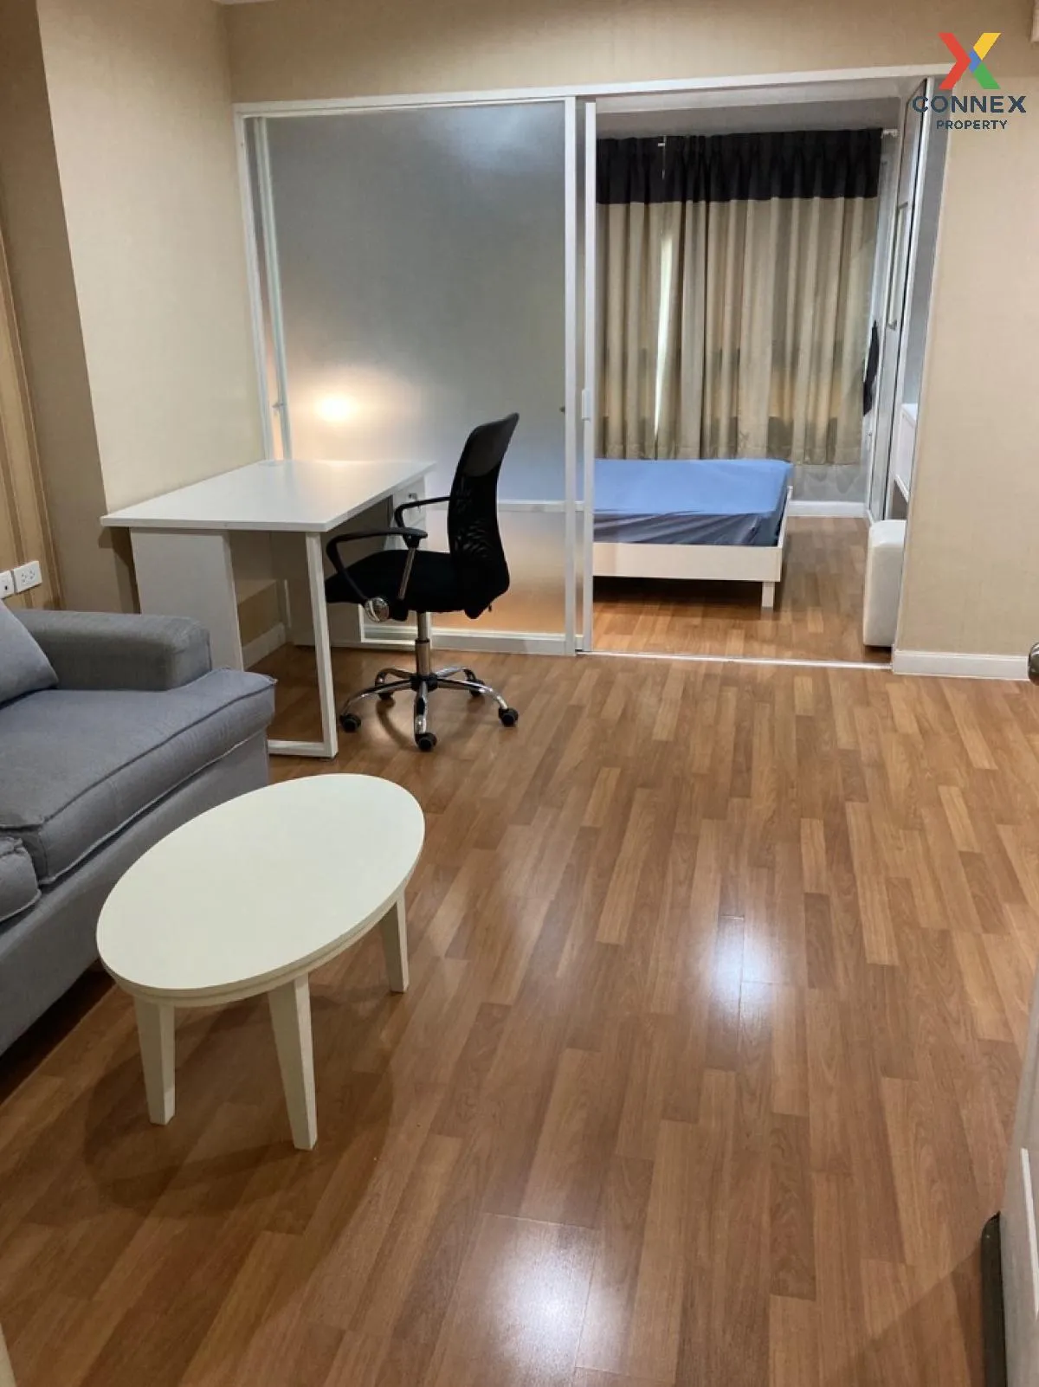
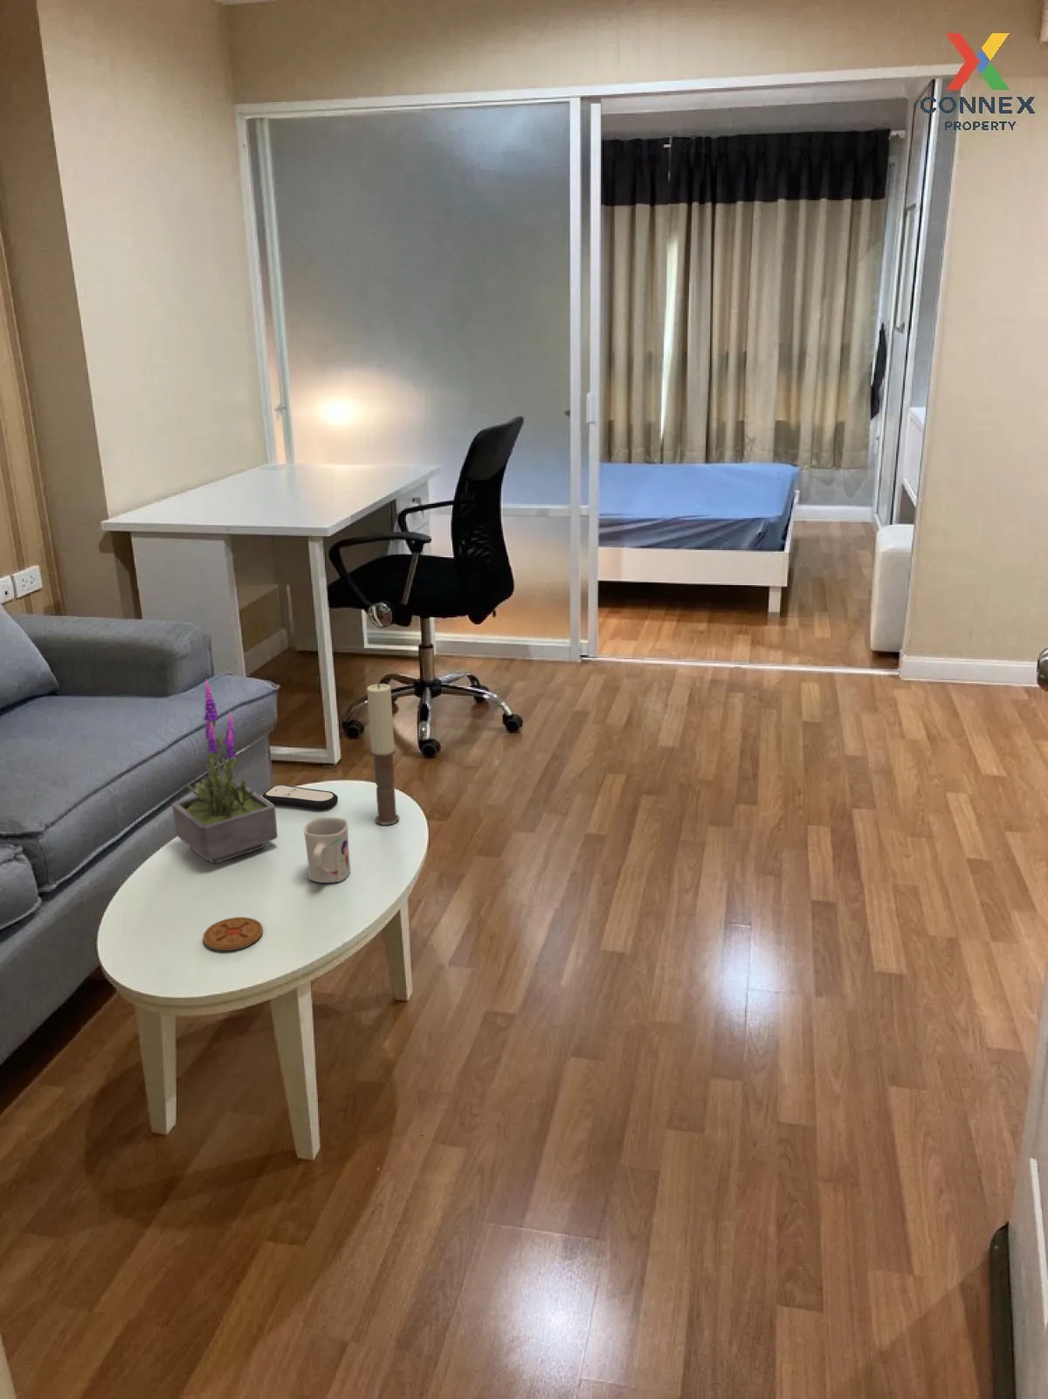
+ coaster (233, 932)
+ mug (326, 853)
+ potted plant (218, 765)
+ candle (382, 753)
+ remote control (301, 797)
